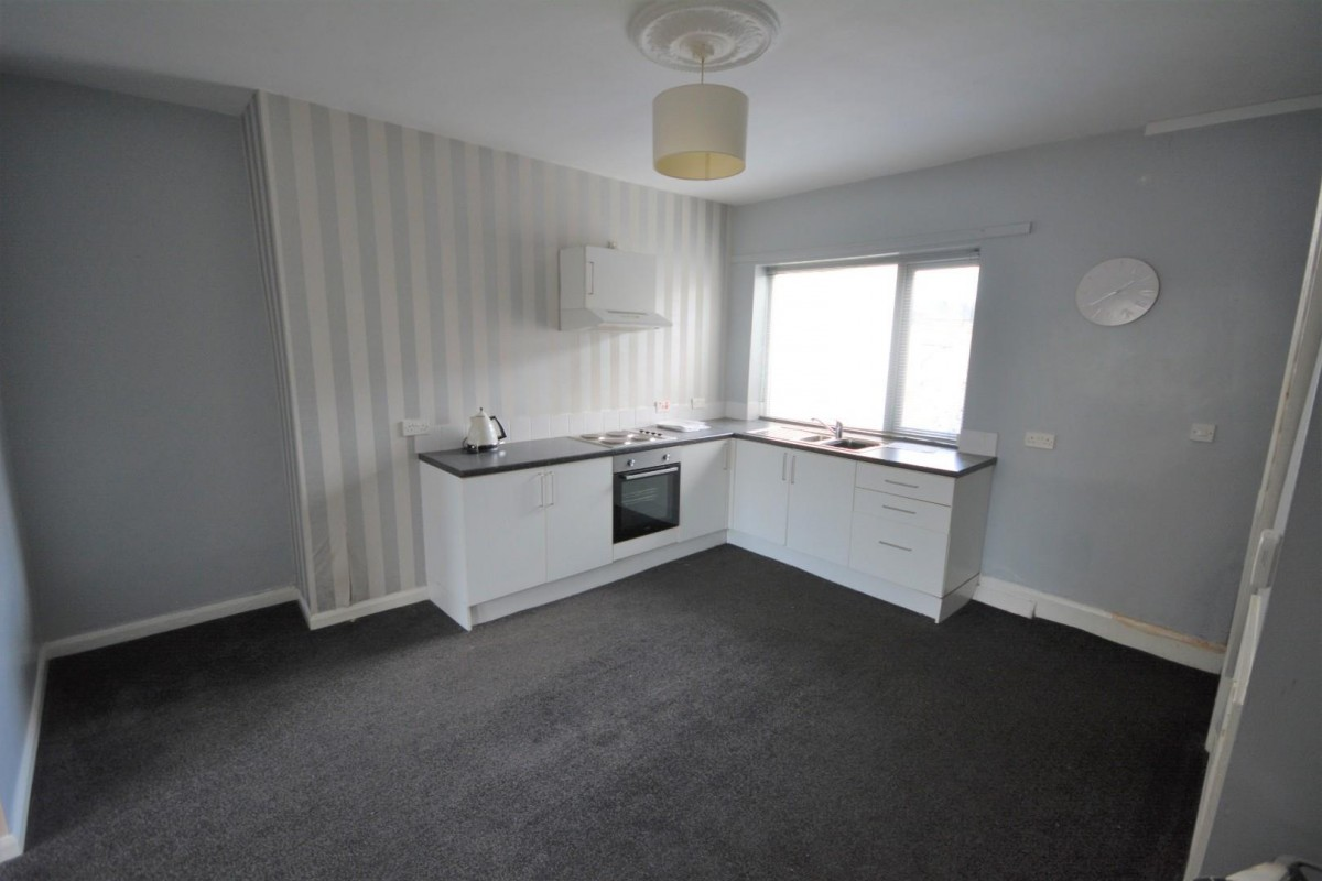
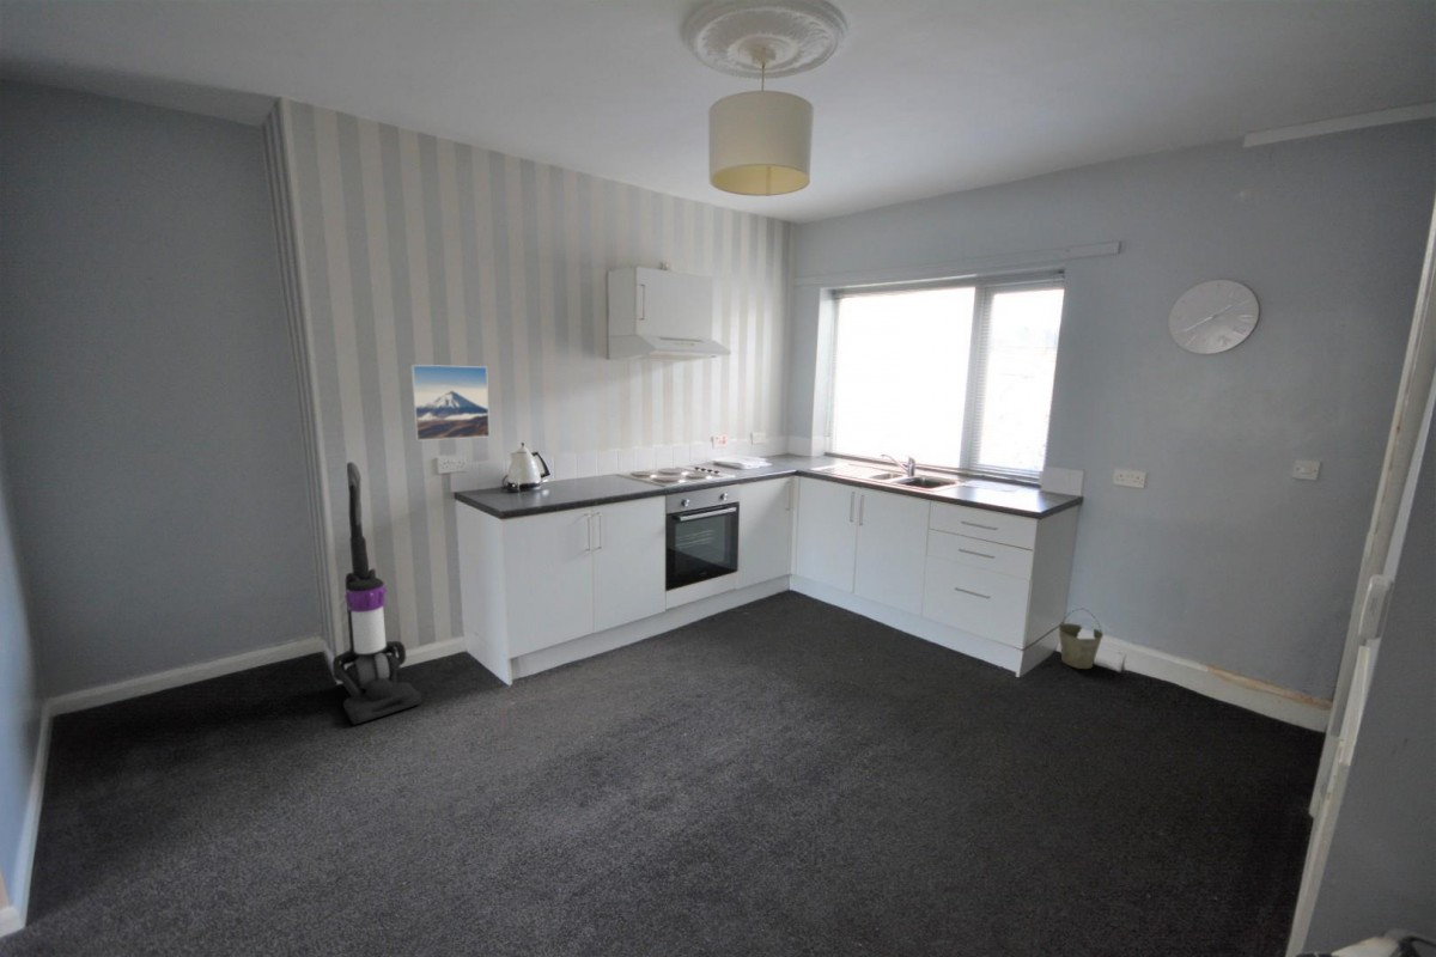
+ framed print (451, 402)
+ vacuum cleaner (367, 585)
+ bucket (1077, 635)
